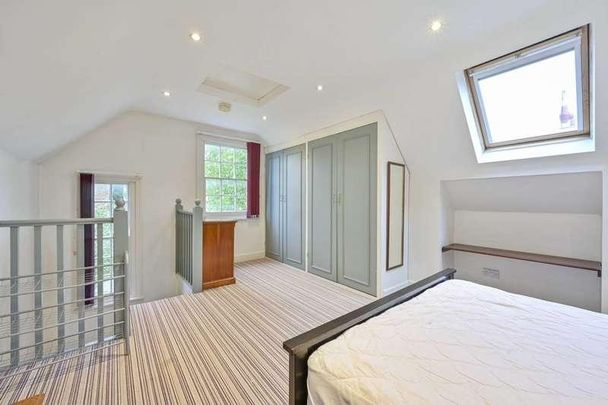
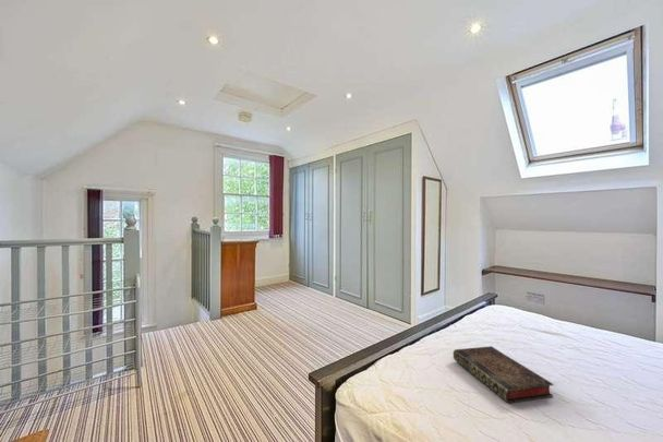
+ book (497, 370)
